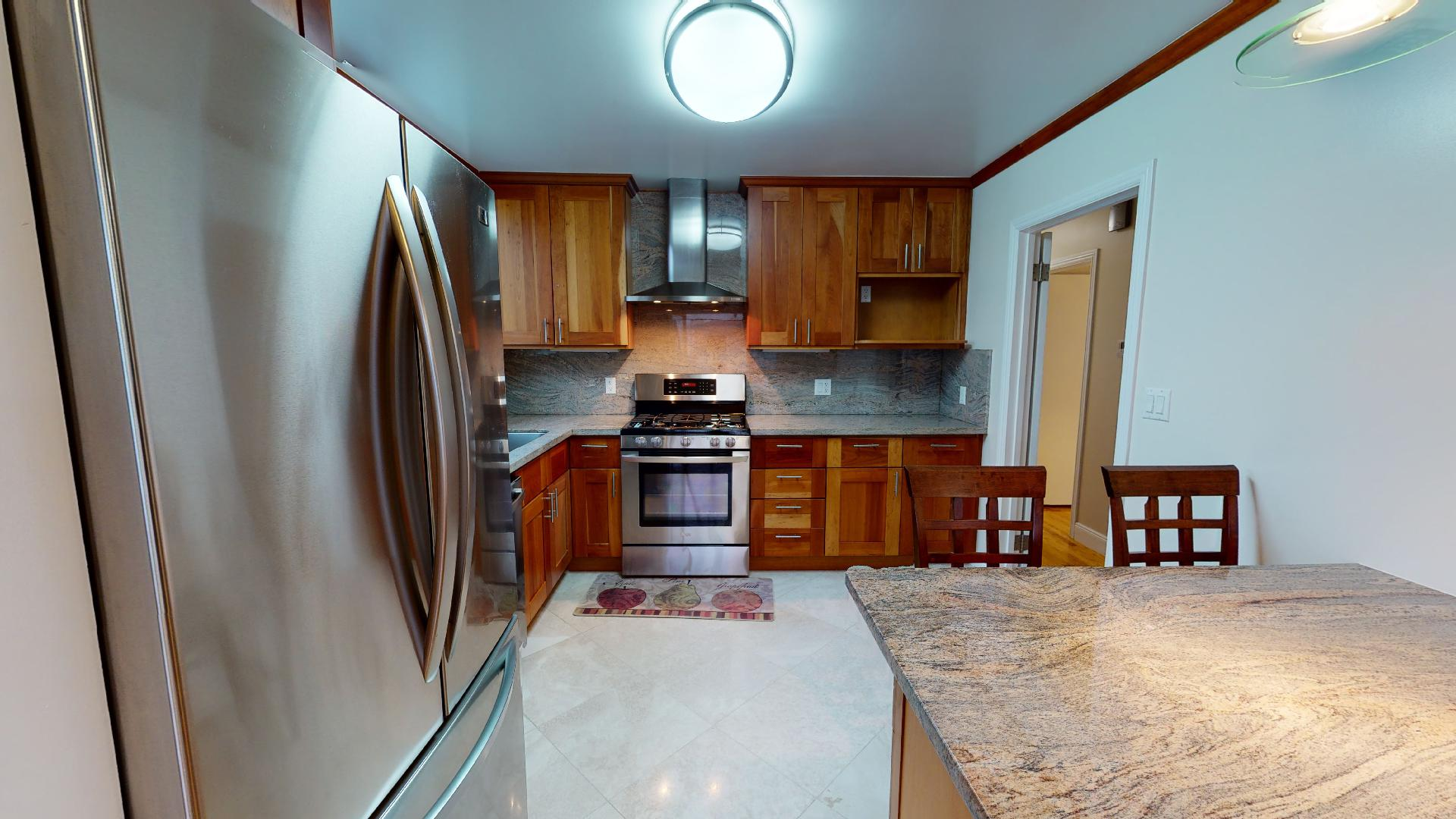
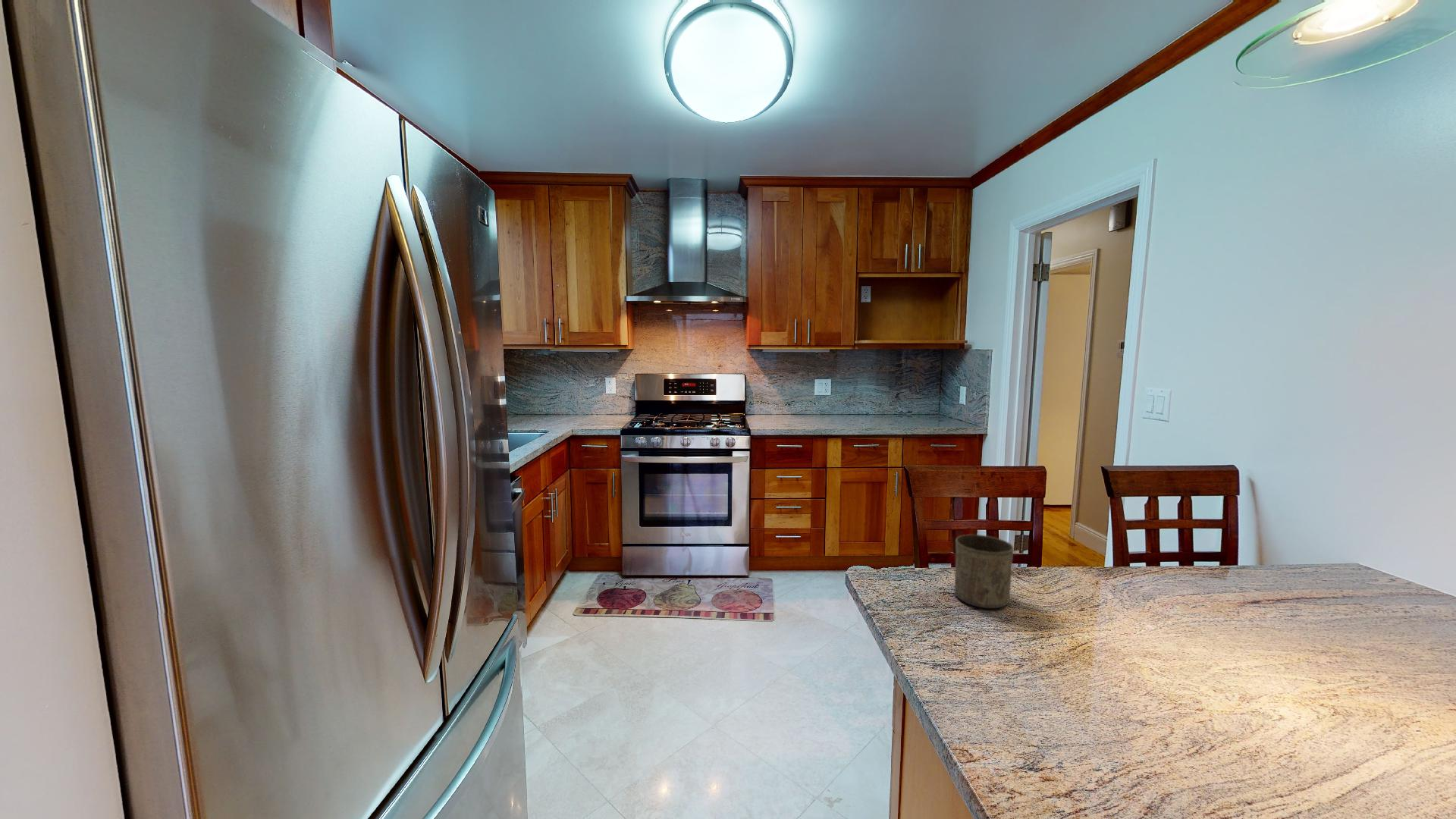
+ cup (982, 570)
